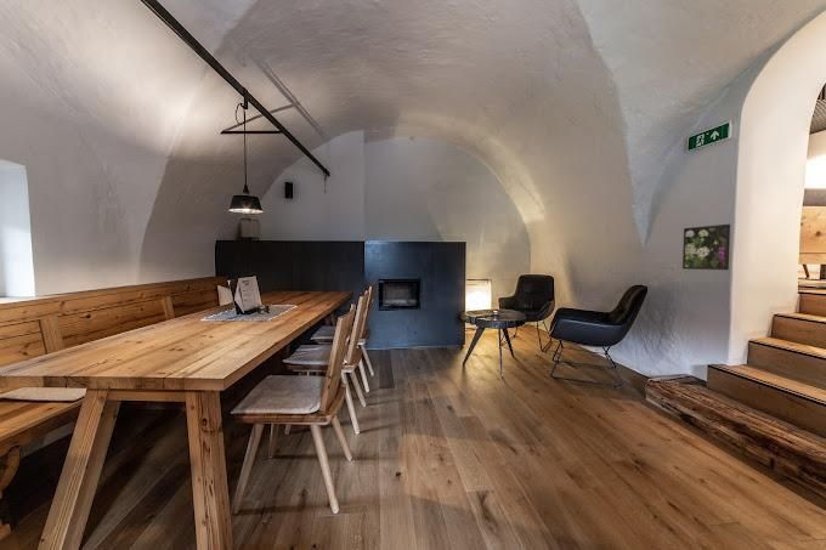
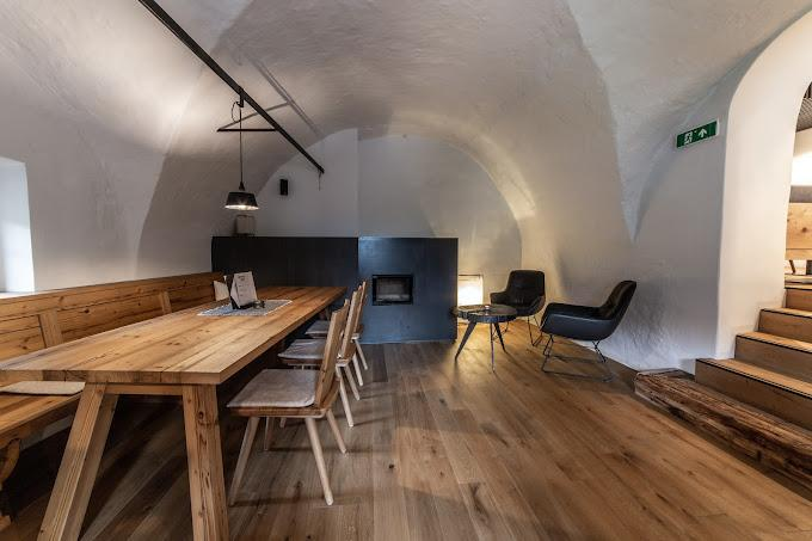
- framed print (705, 248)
